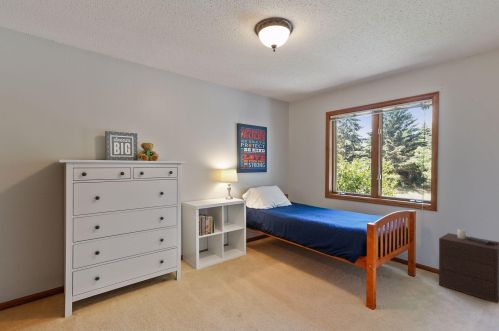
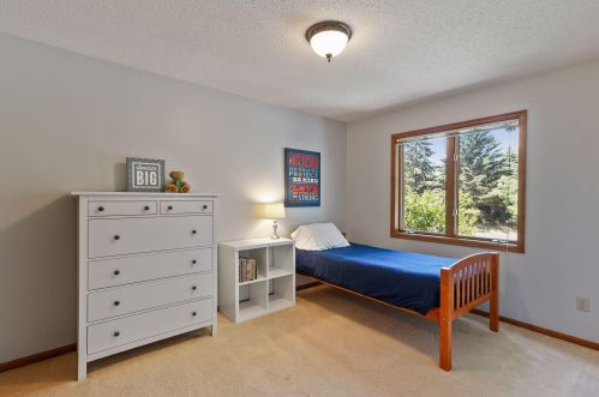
- nightstand (470, 260)
